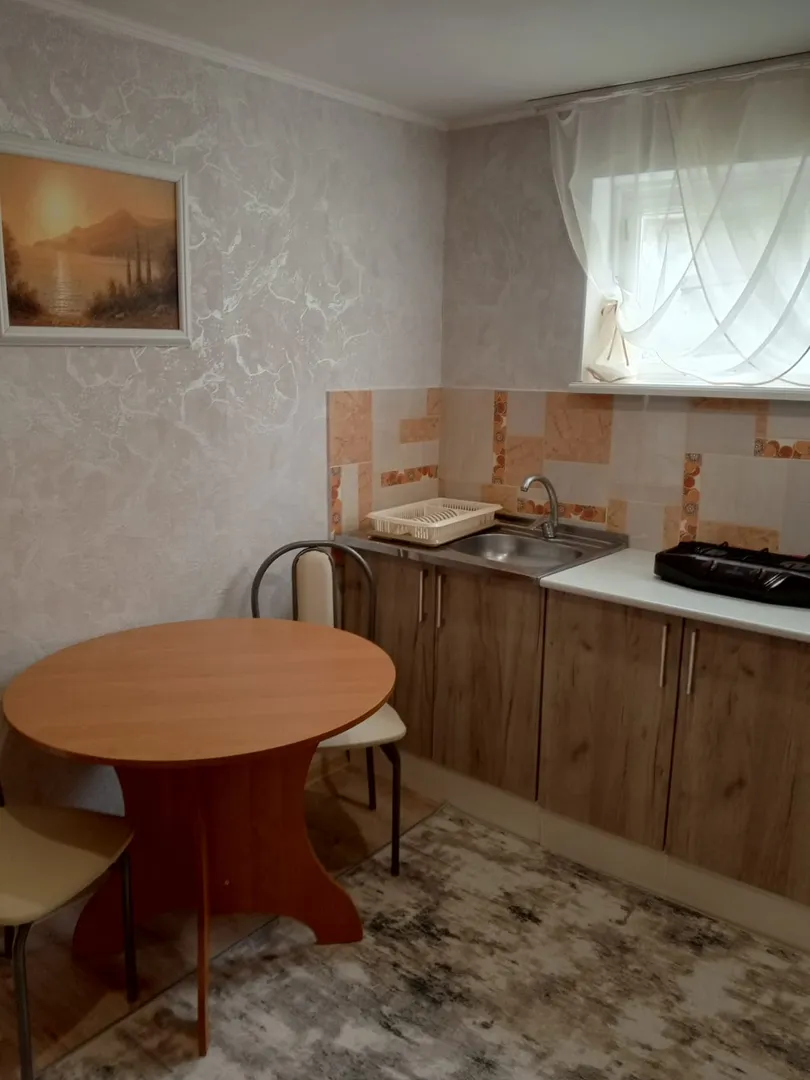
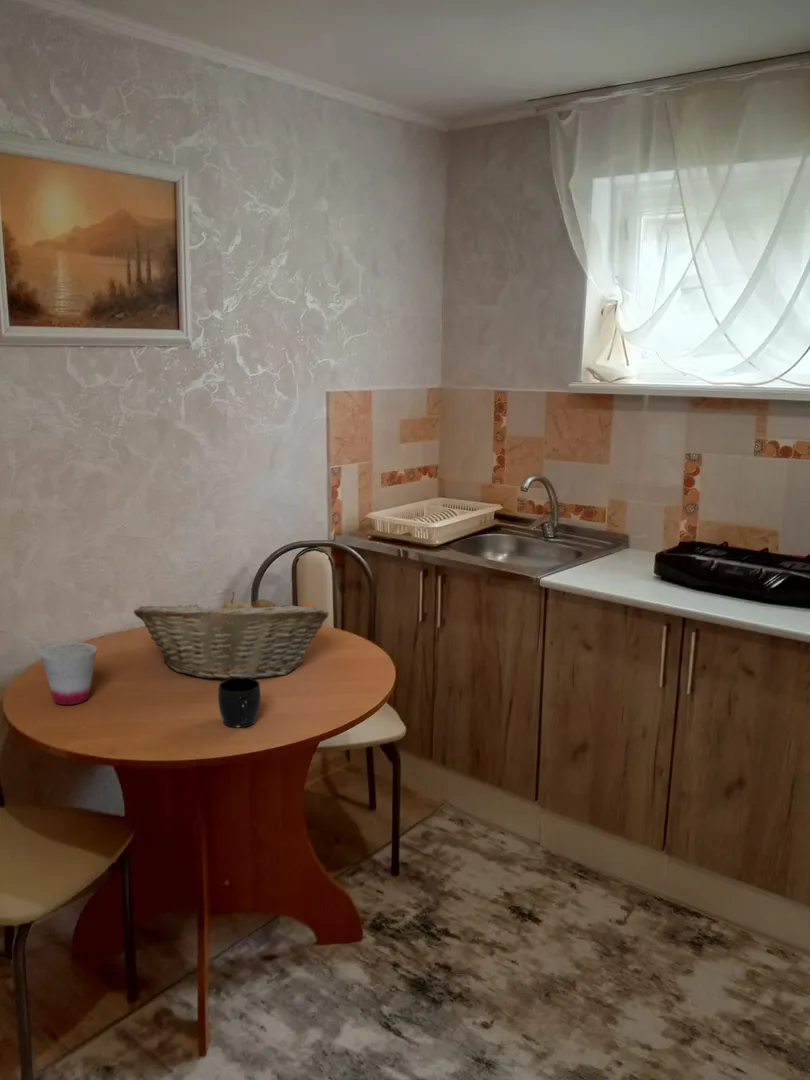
+ mug (239, 705)
+ fruit basket (233, 627)
+ cup (70, 675)
